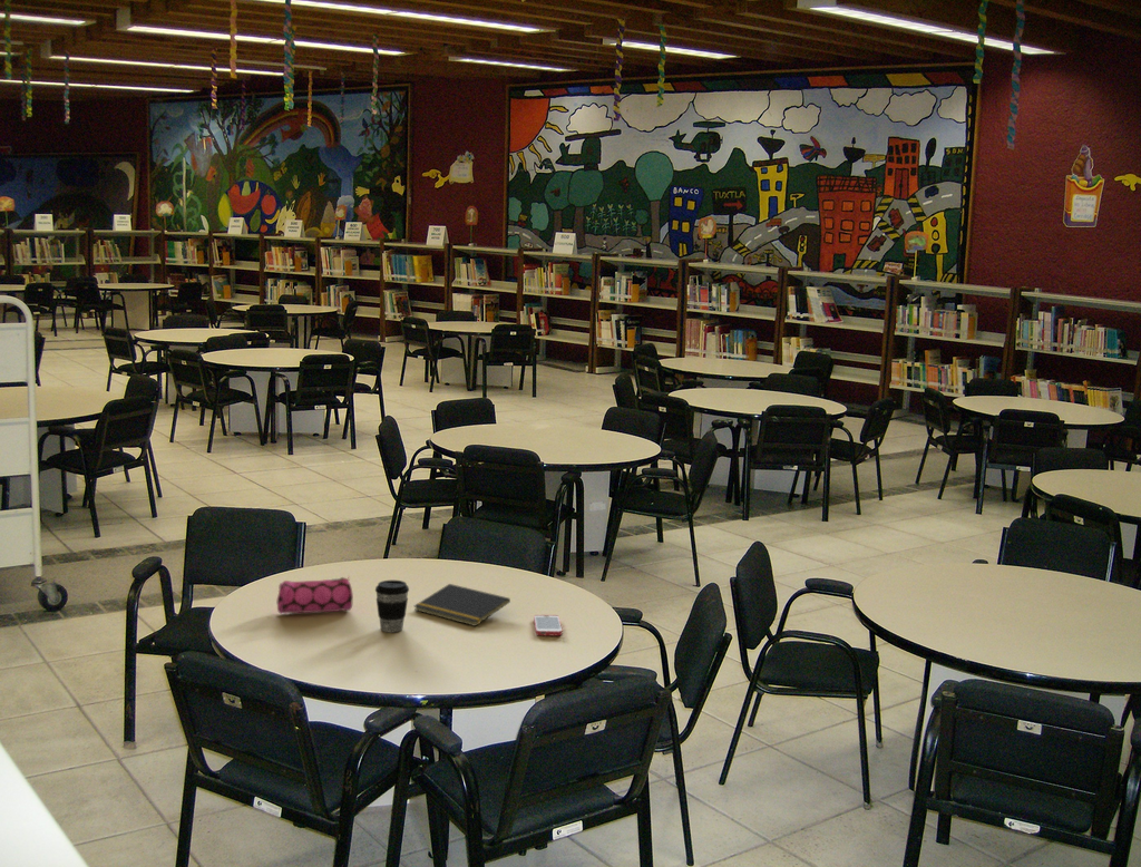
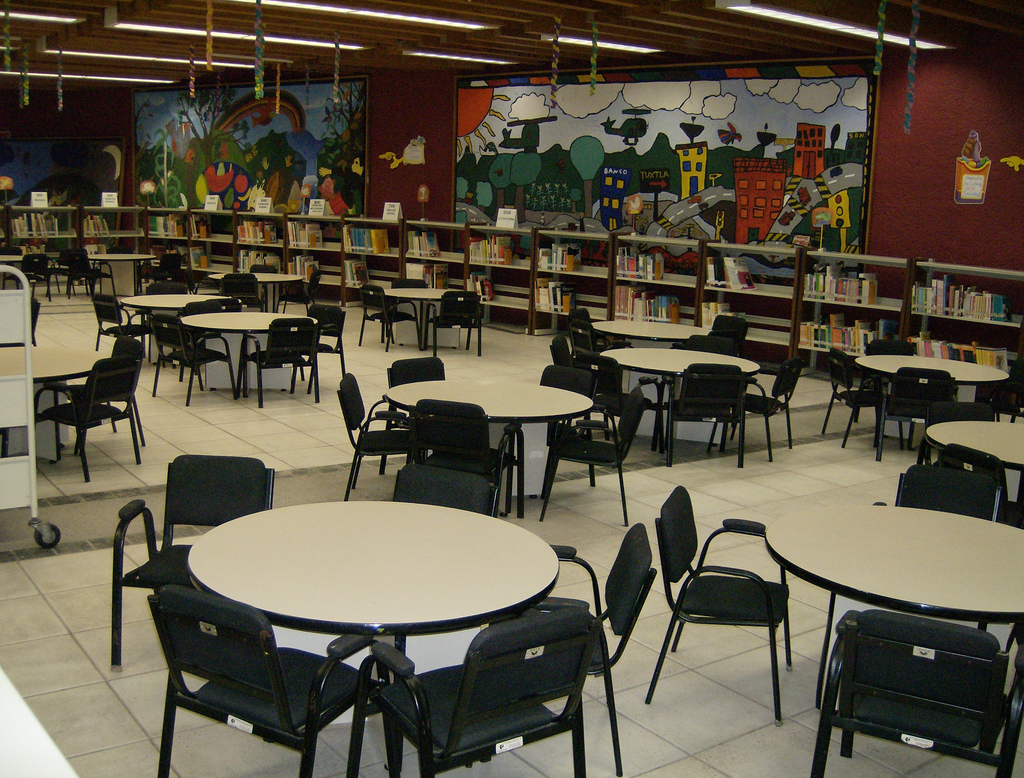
- notepad (461, 604)
- pencil case (314, 594)
- smartphone (547, 624)
- coffee cup (391, 606)
